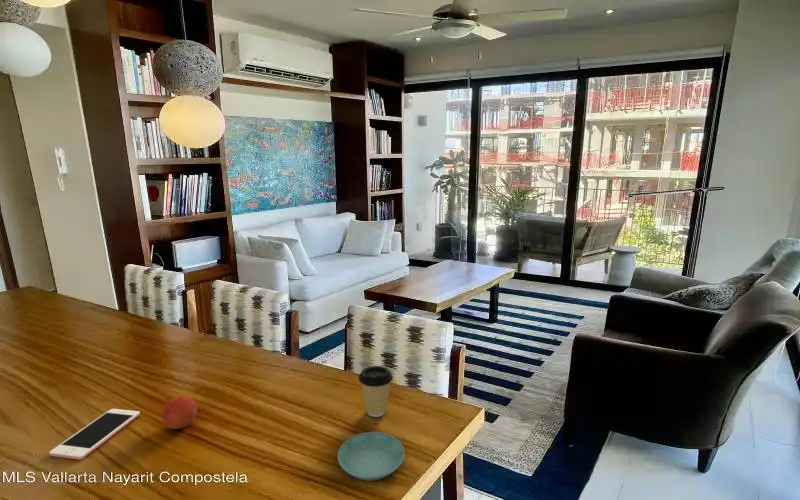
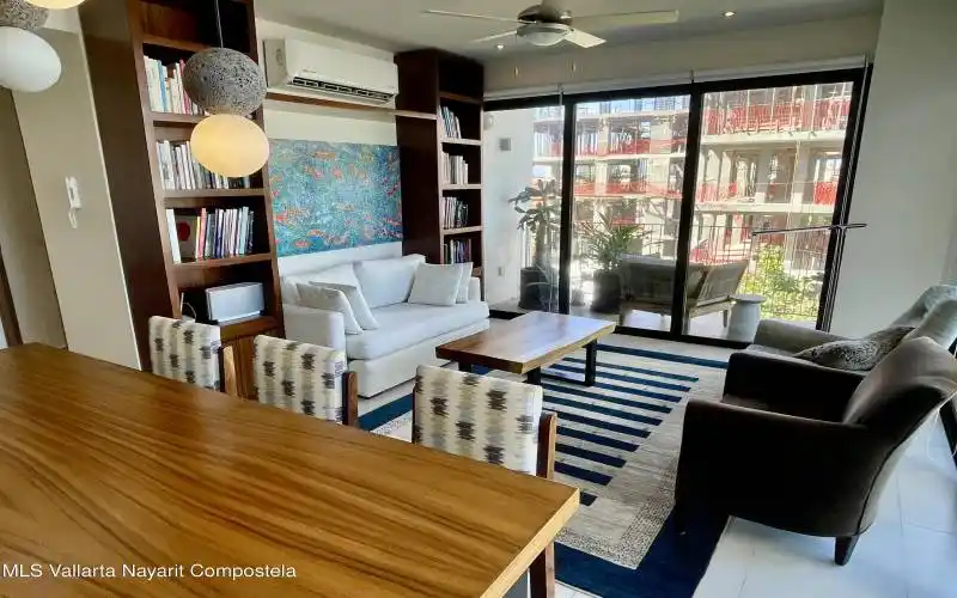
- fruit (179, 412)
- saucer (371, 457)
- cell phone (98, 431)
- coffee cup (376, 391)
